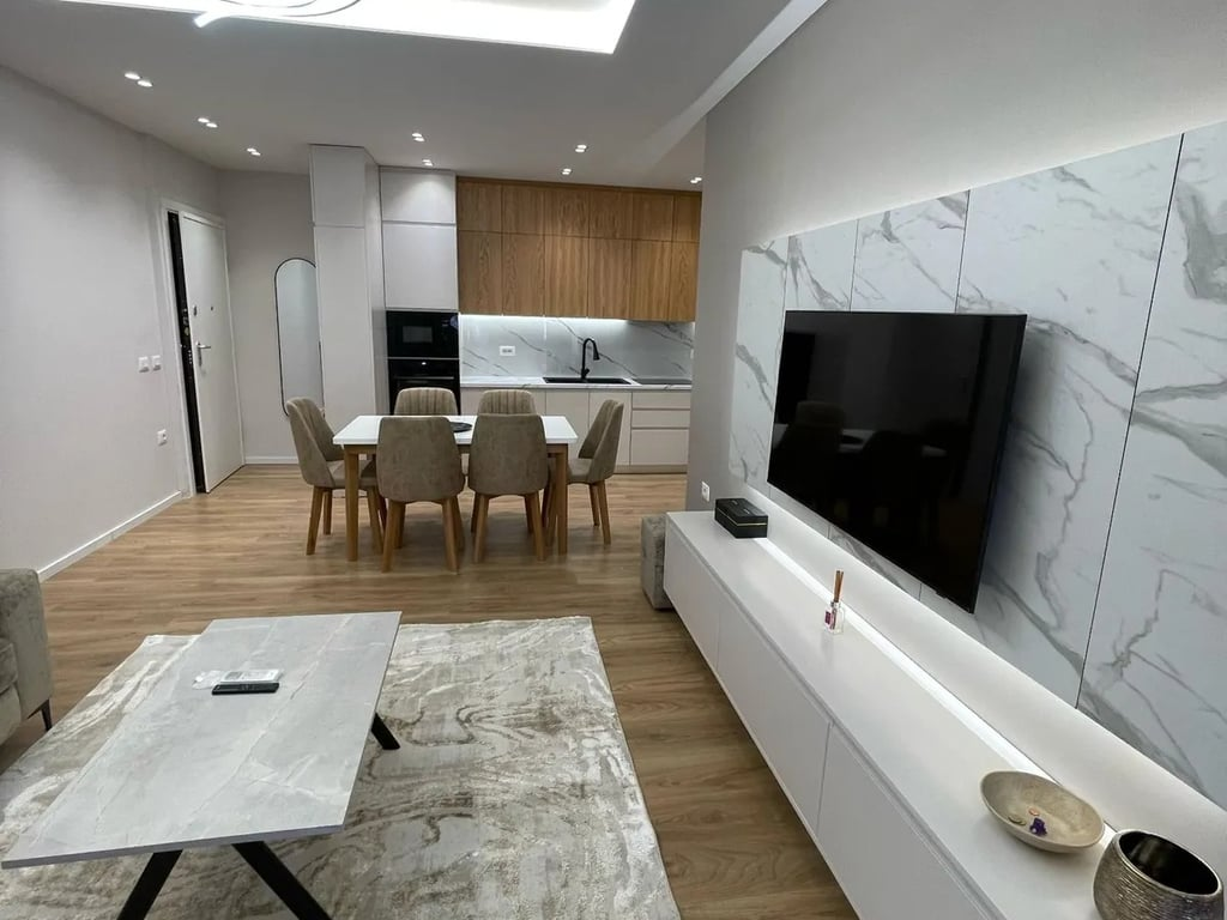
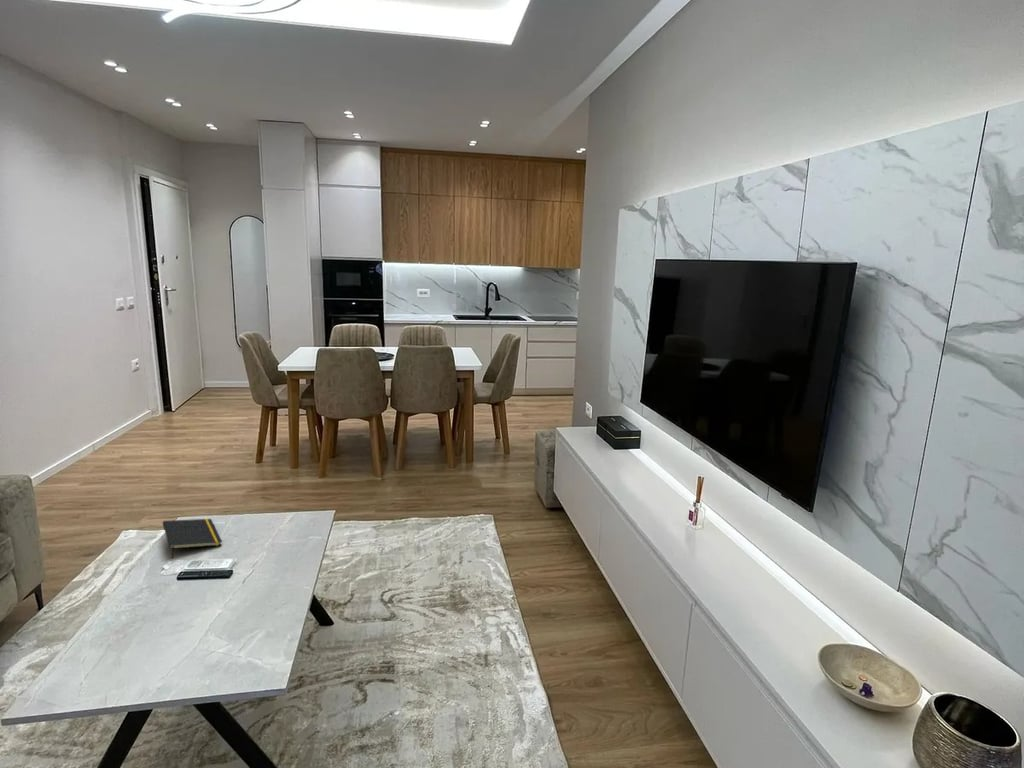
+ notepad (191, 532)
